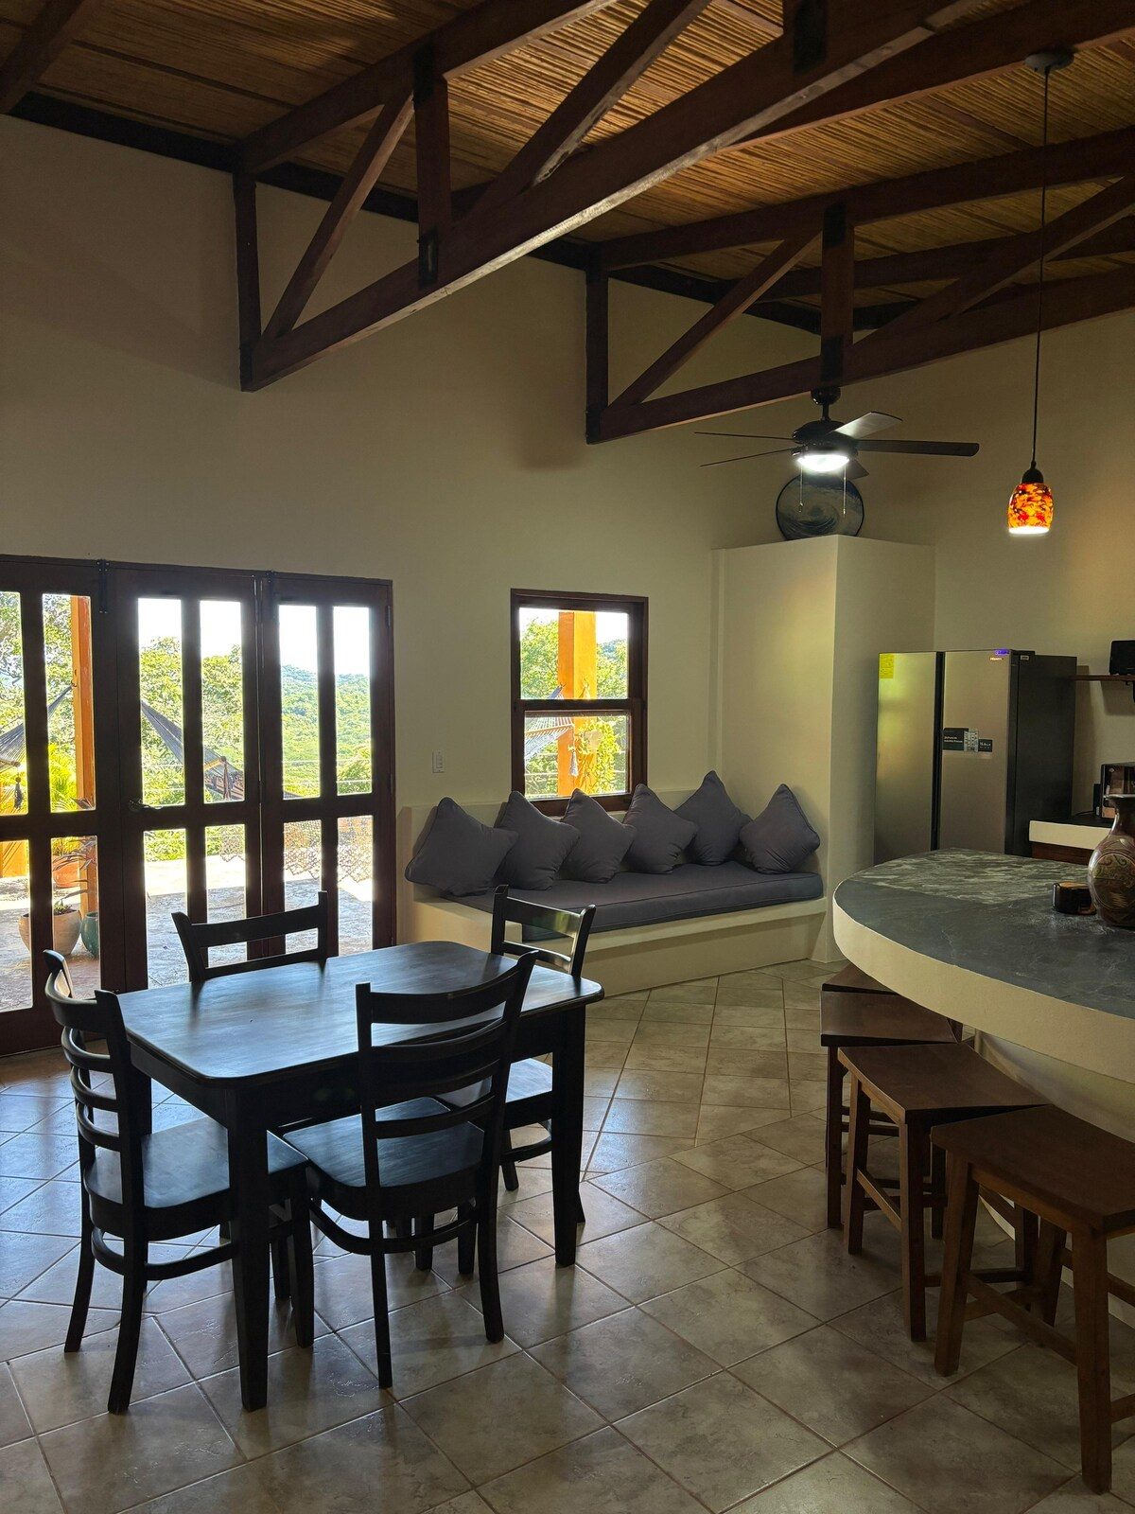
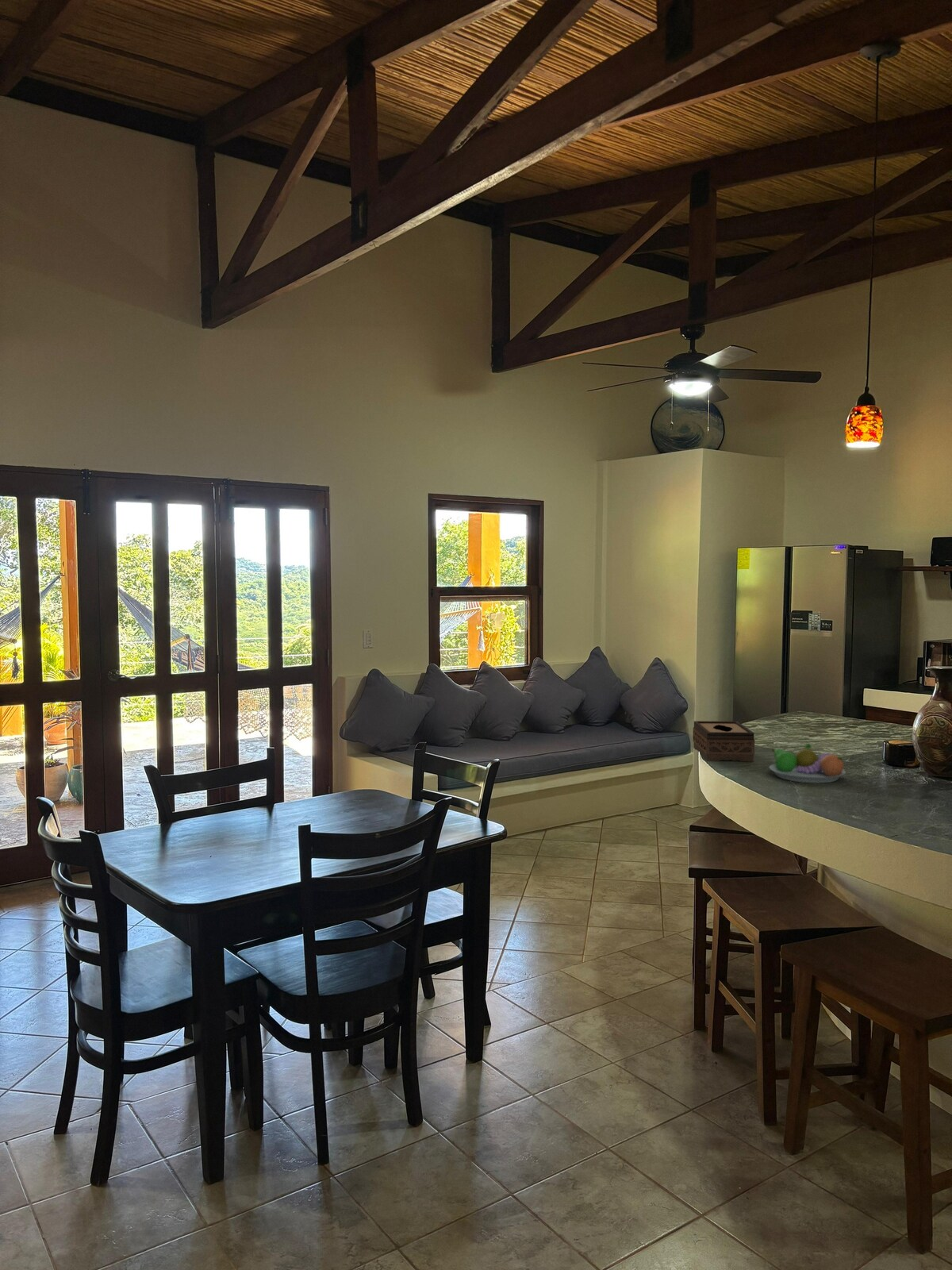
+ tissue box (722, 741)
+ fruit bowl (804, 761)
